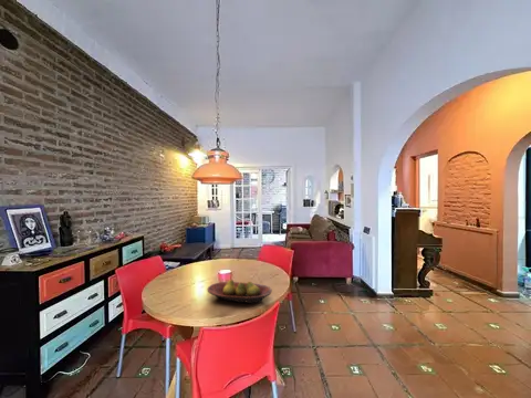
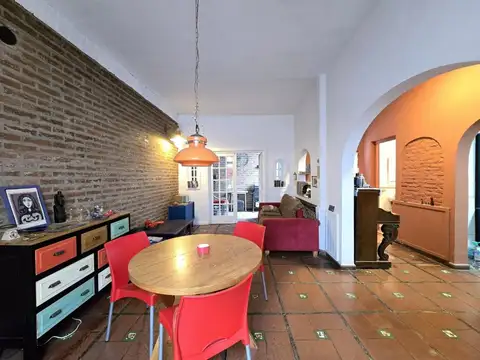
- fruit bowl (239, 290)
